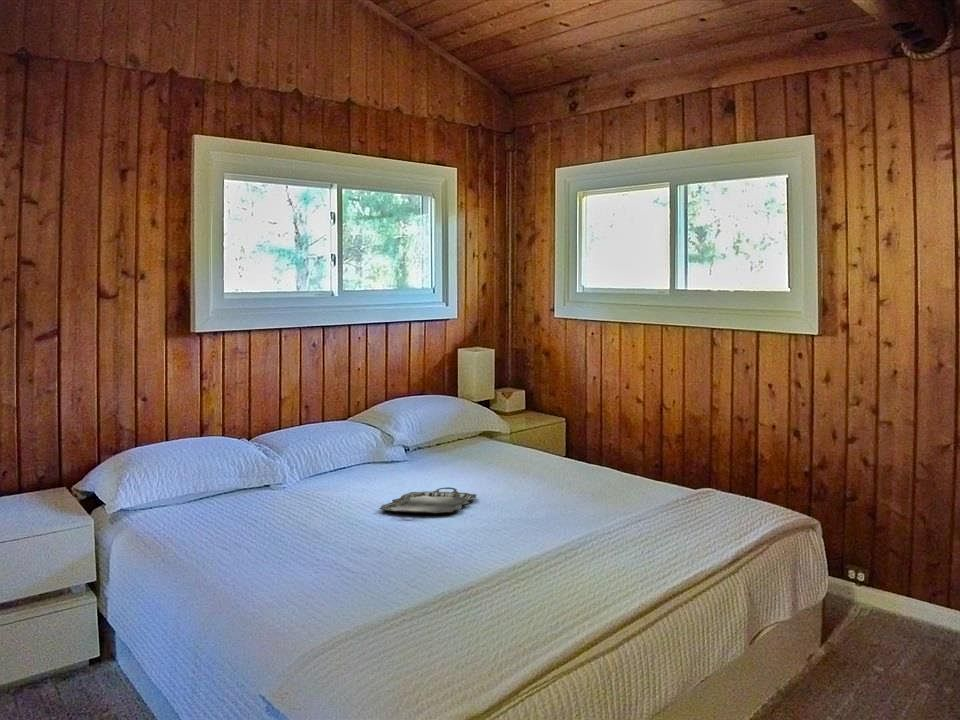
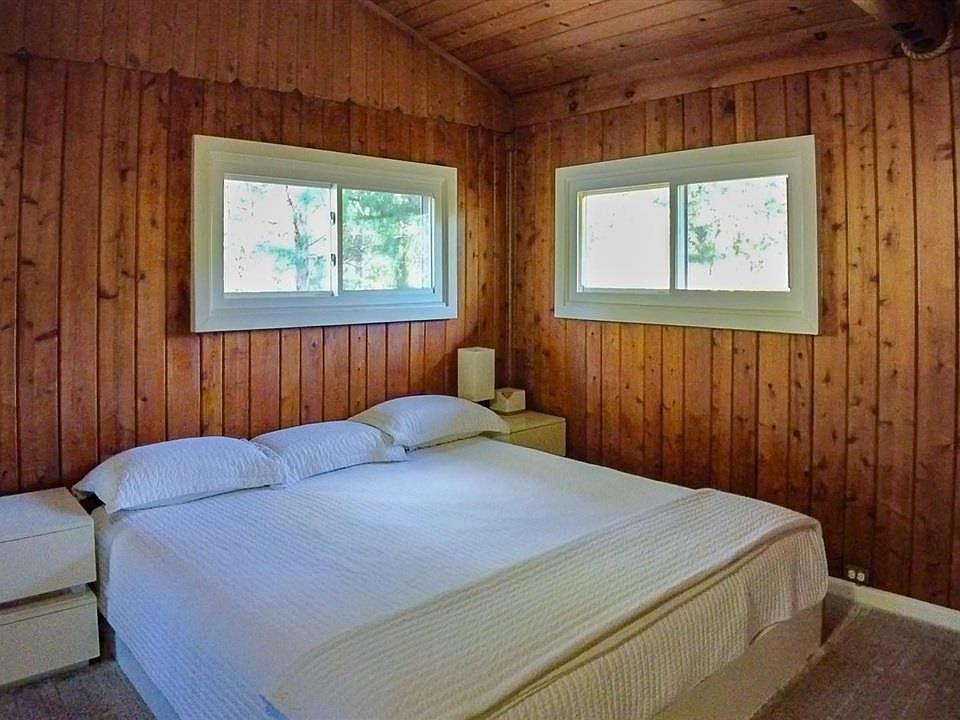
- serving tray (430, 501)
